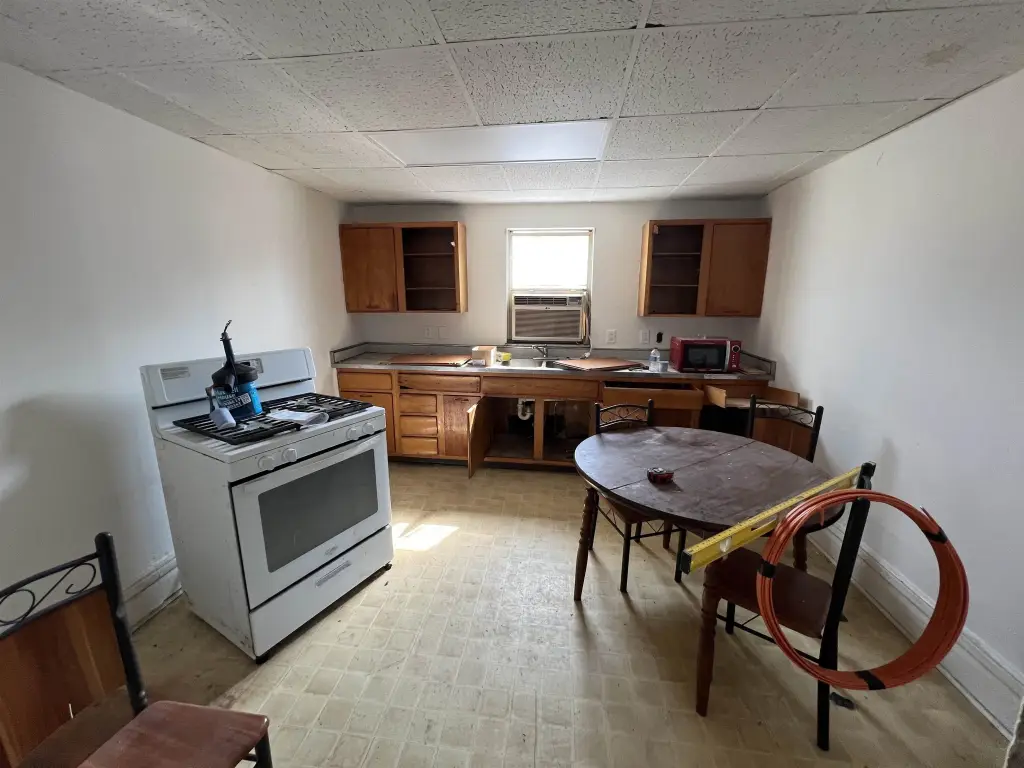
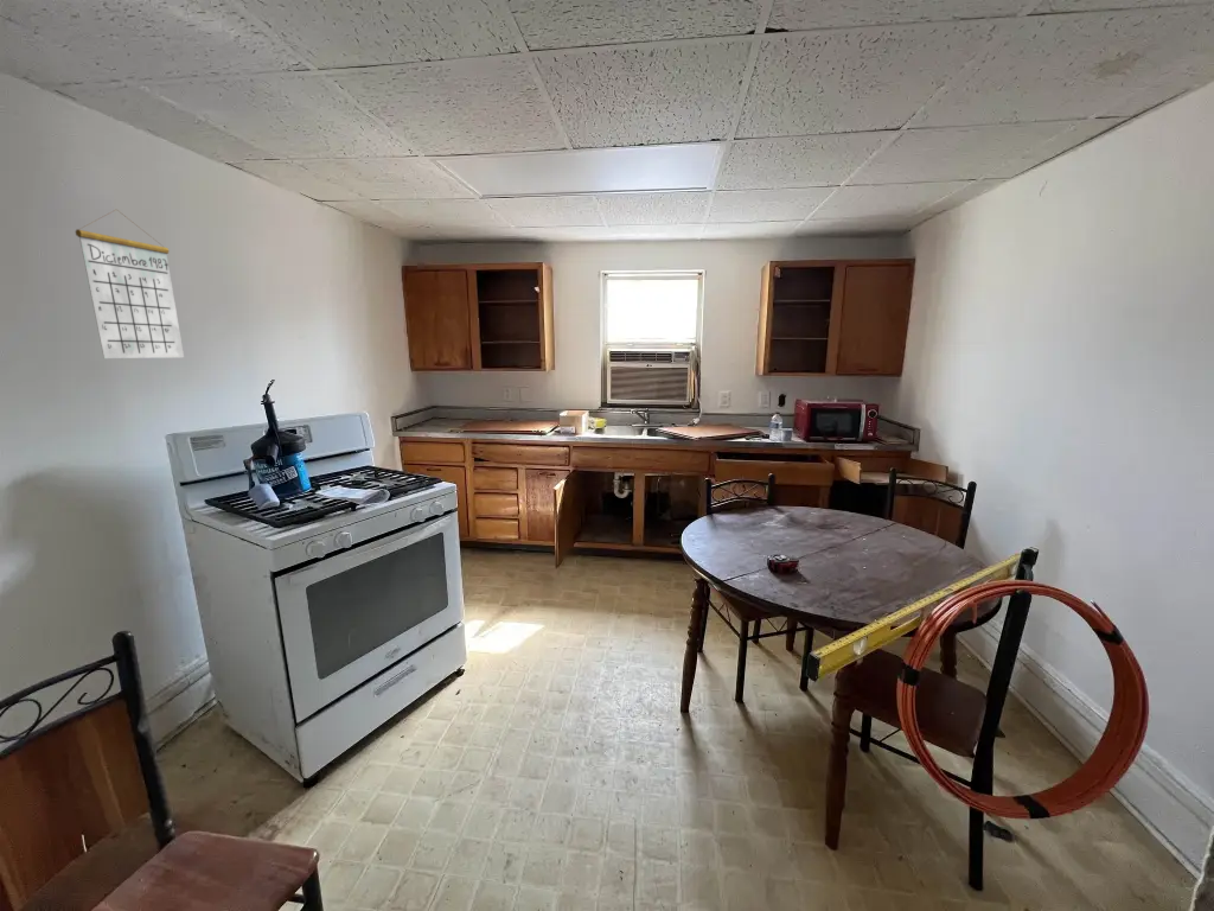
+ calendar (133, 285)
